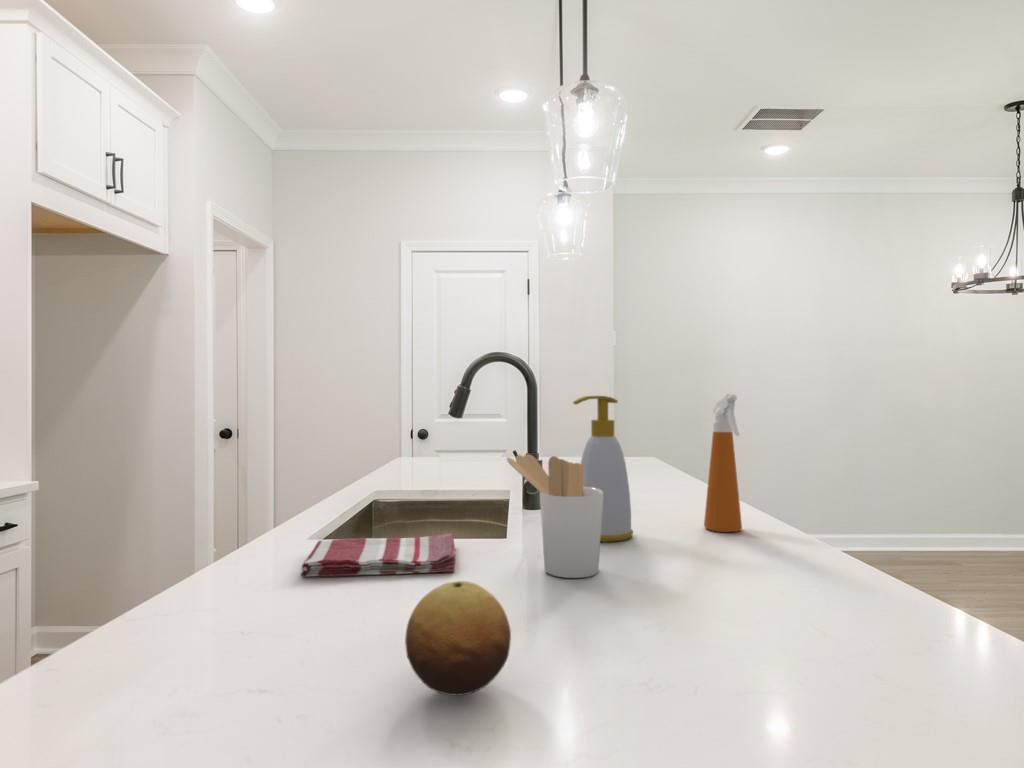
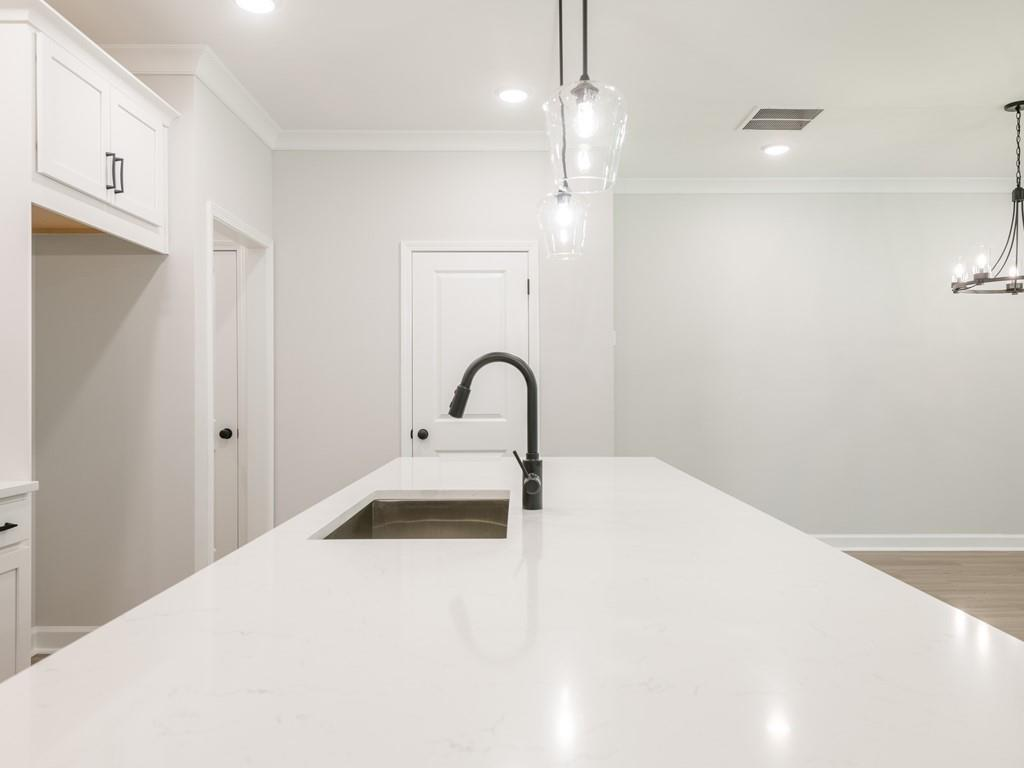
- soap bottle (602, 465)
- fruit (458, 636)
- utensil holder (555, 510)
- spray bottle (726, 462)
- dish towel (383, 551)
